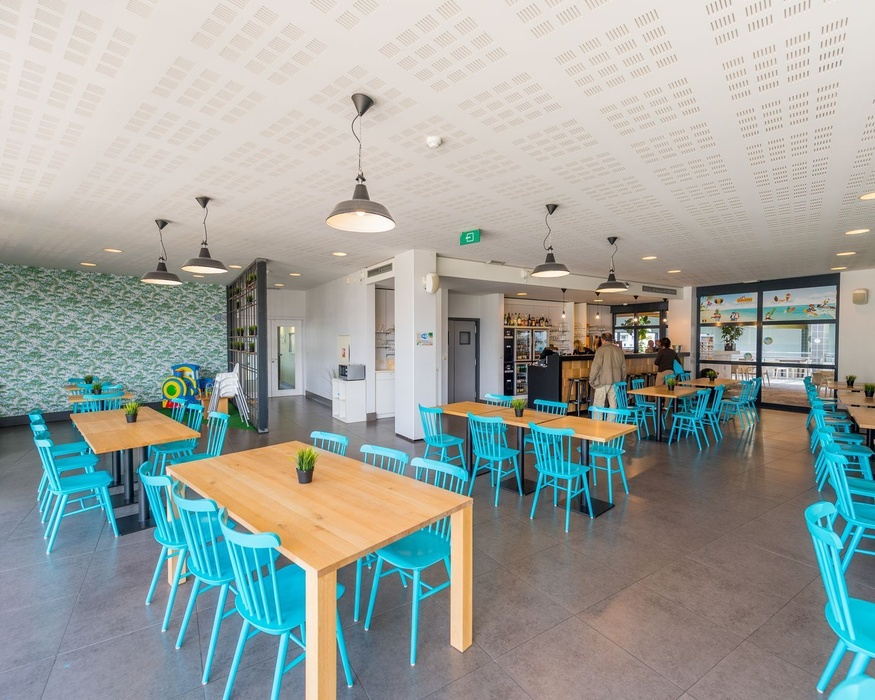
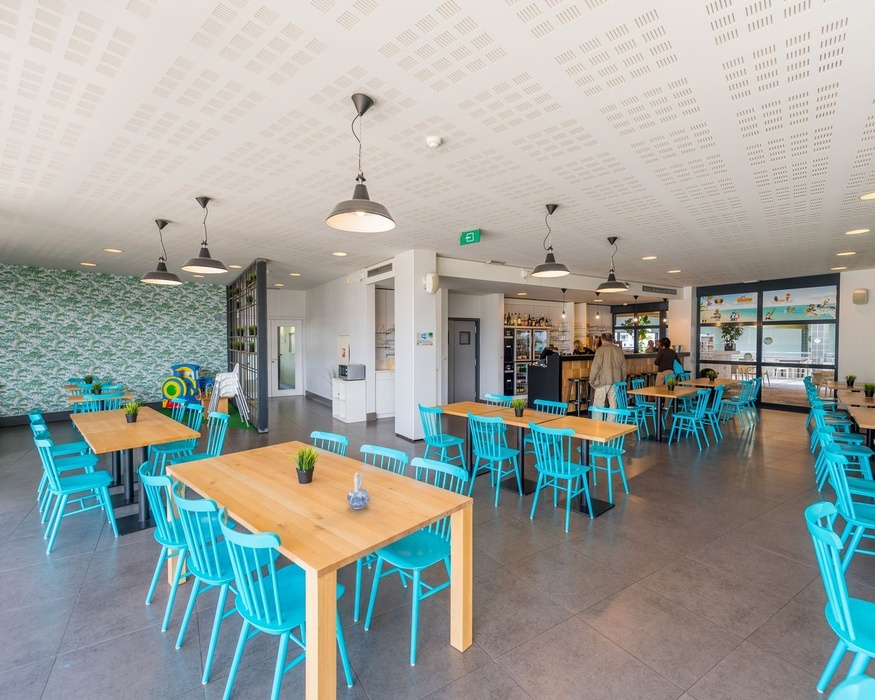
+ ceramic pitcher (358, 488)
